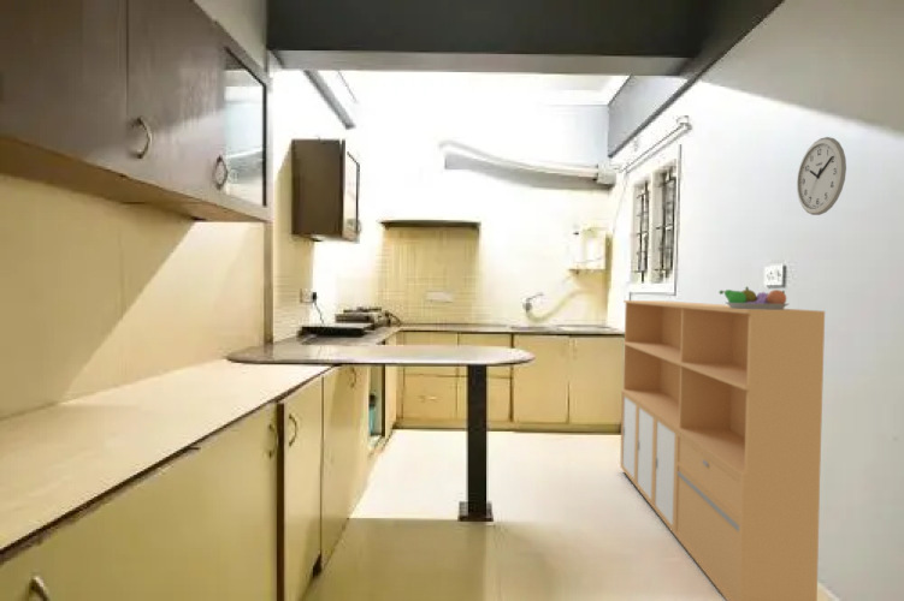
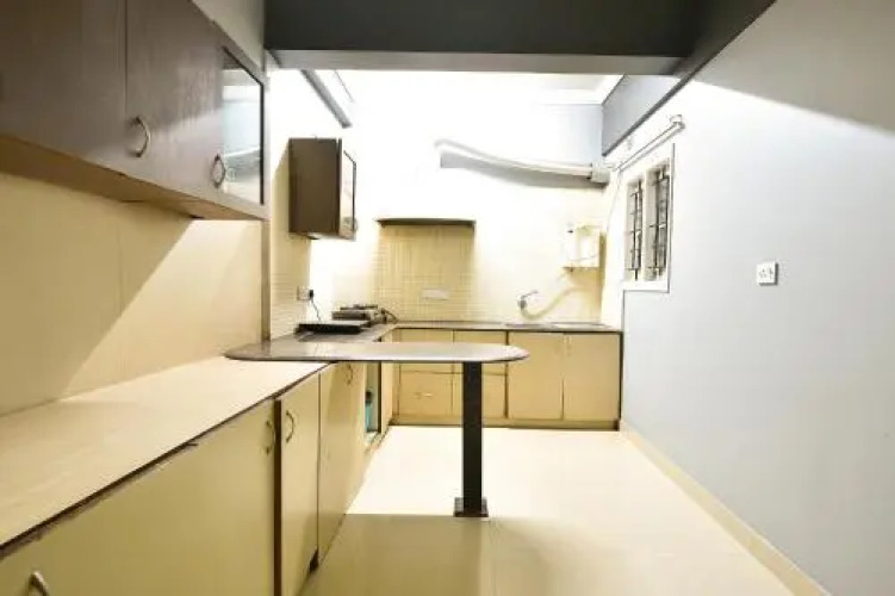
- fruit bowl (754, 297)
- wall clock (819, 177)
- storage cabinet (691, 413)
